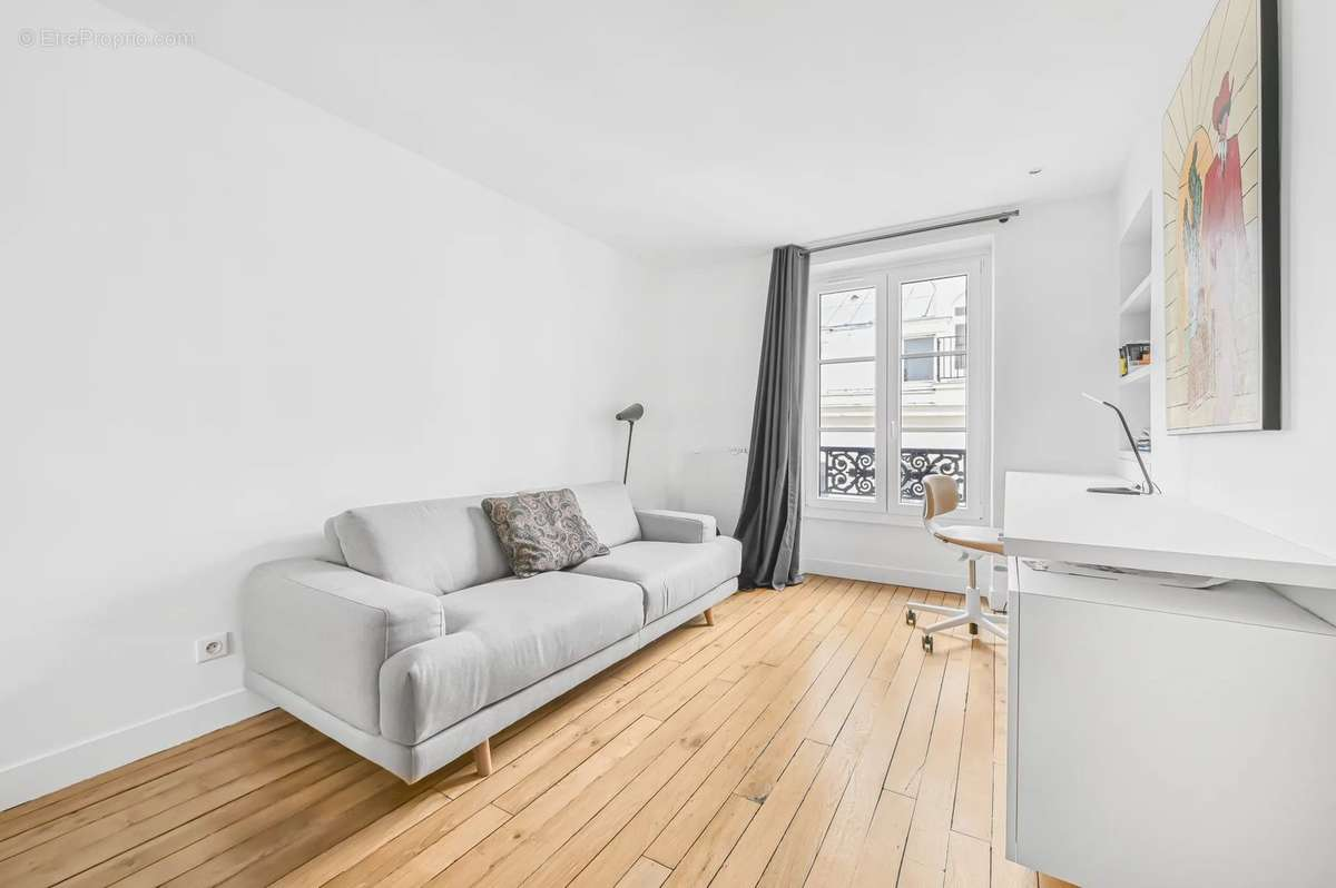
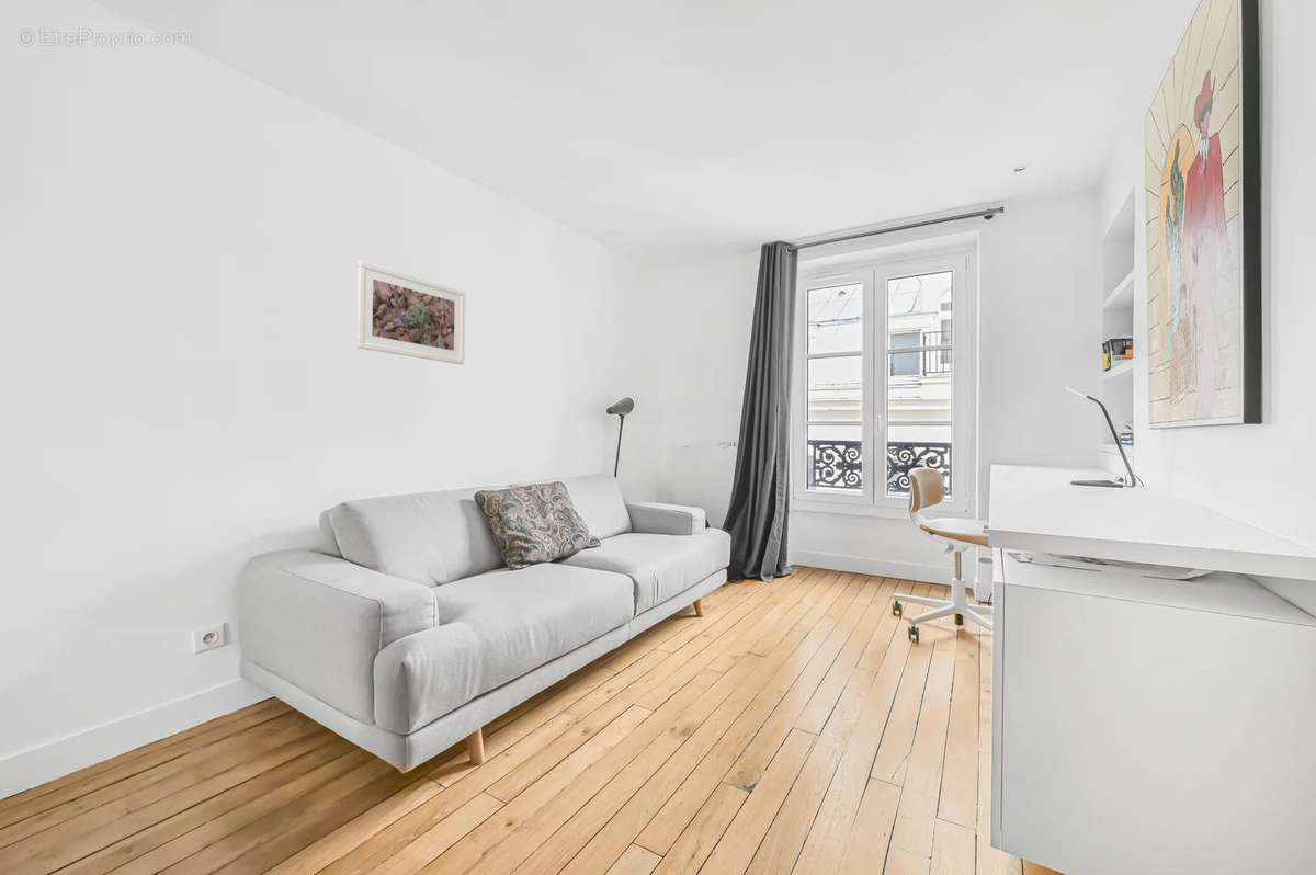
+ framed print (416, 317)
